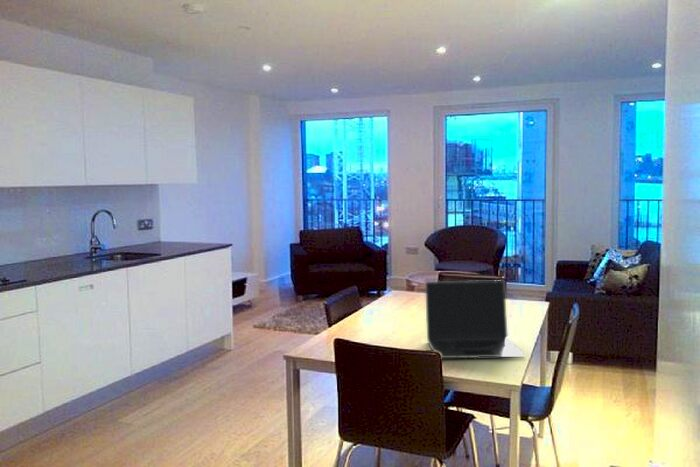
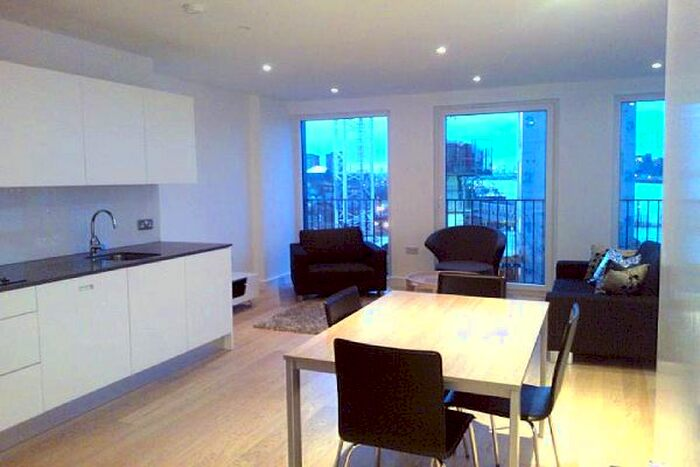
- laptop (472, 317)
